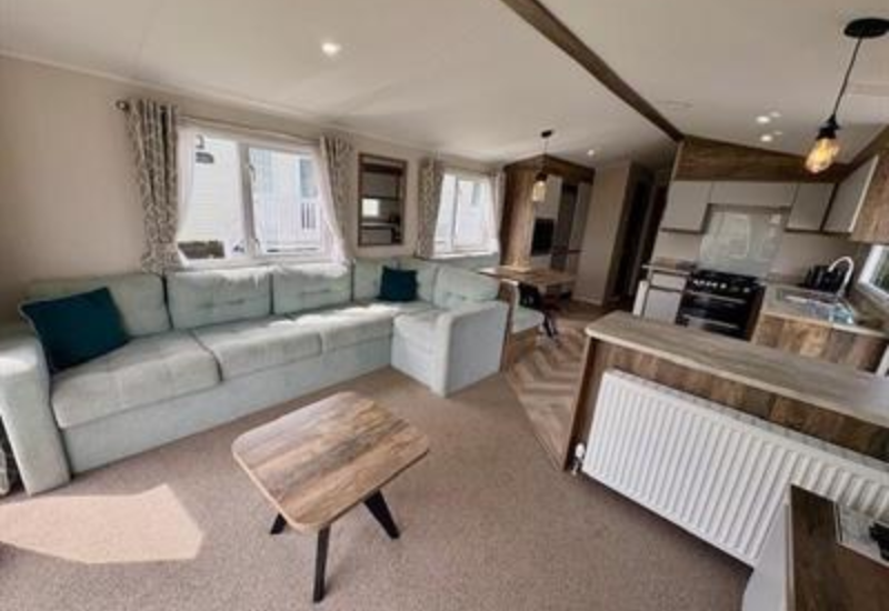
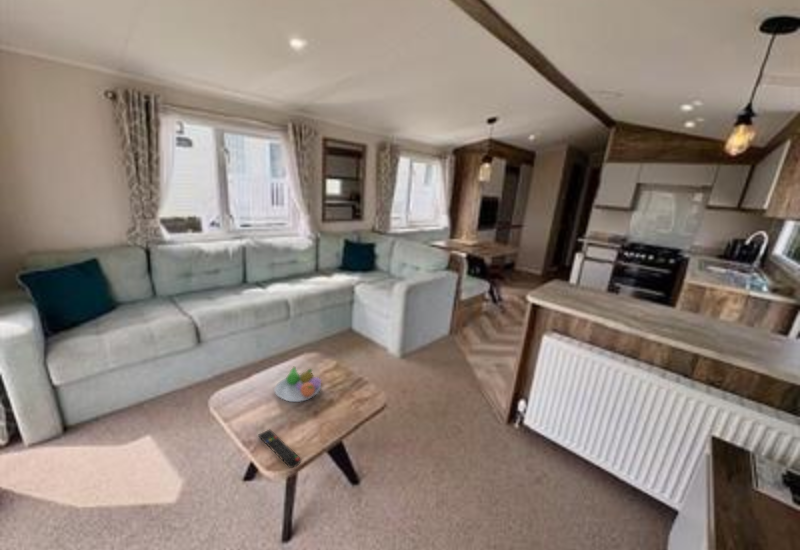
+ remote control (279, 448)
+ fruit bowl (298, 382)
